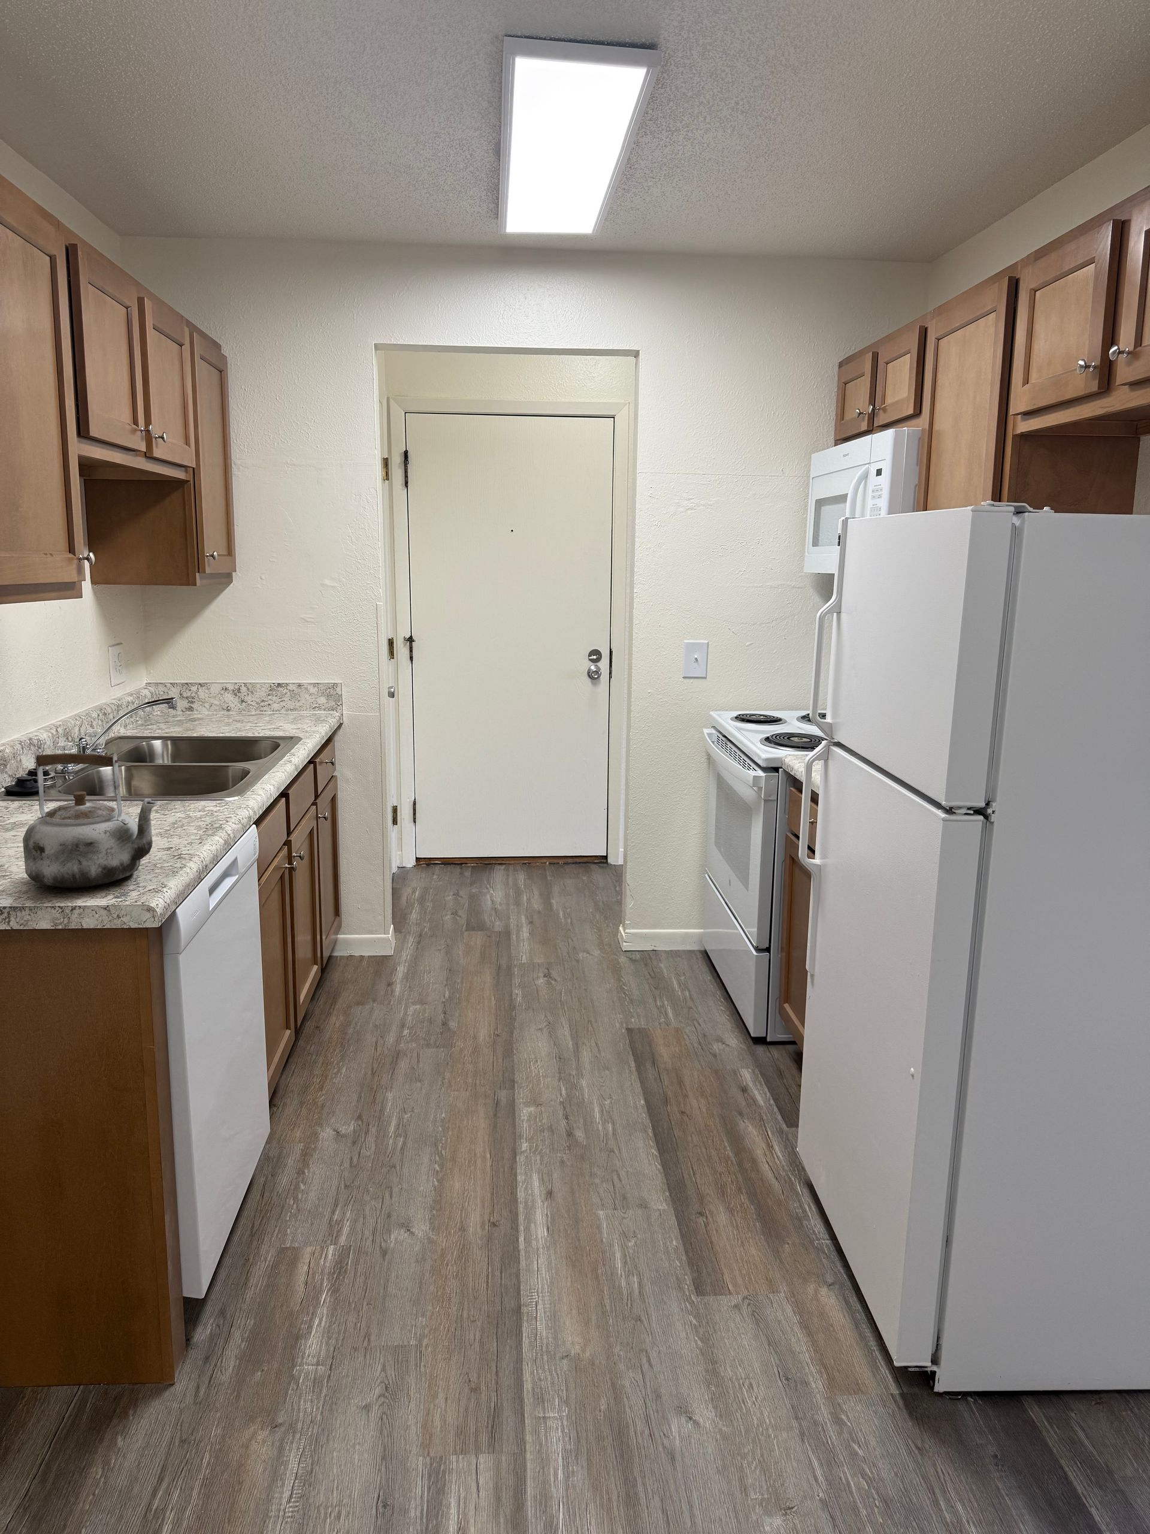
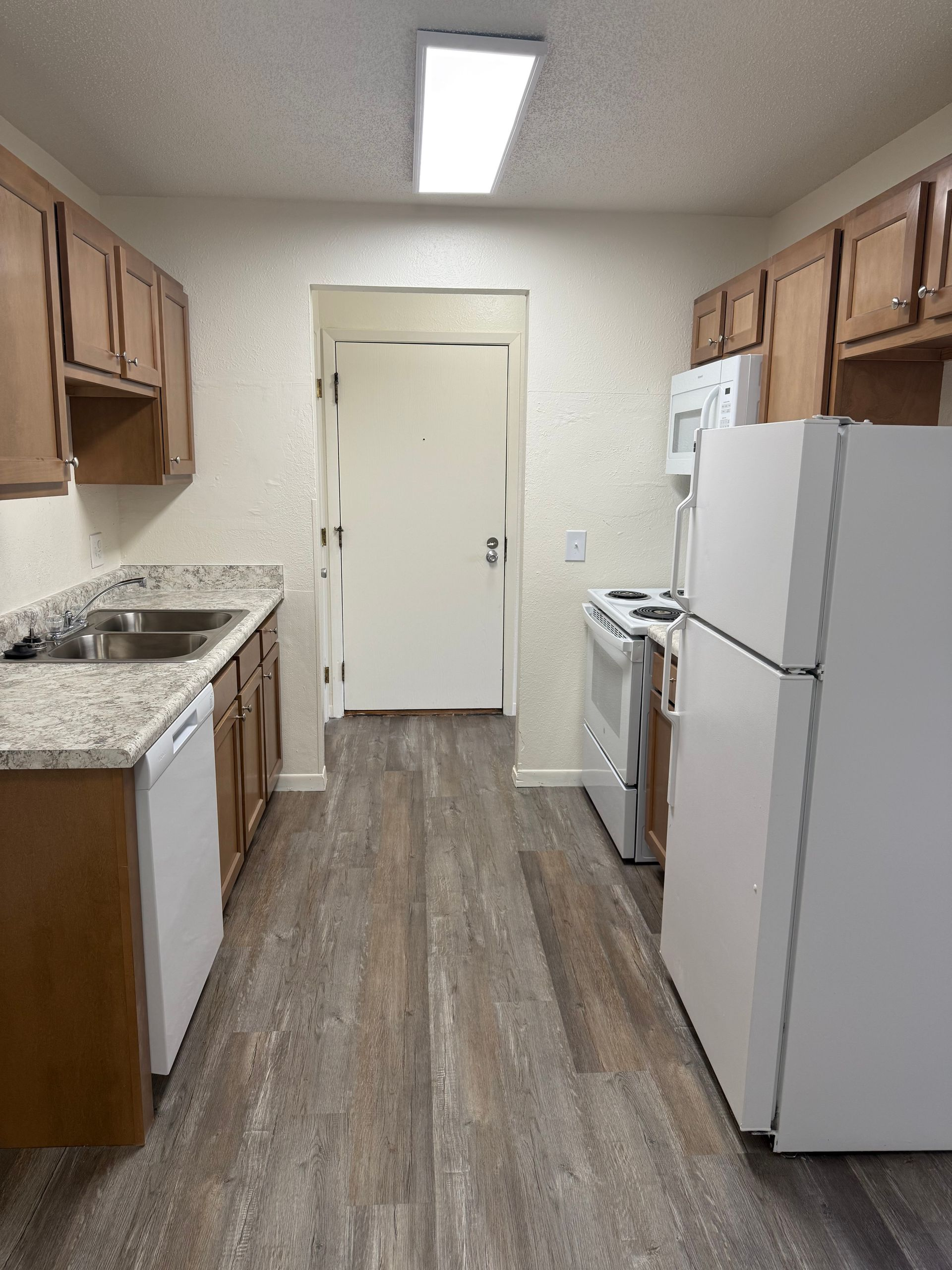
- kettle (94, 815)
